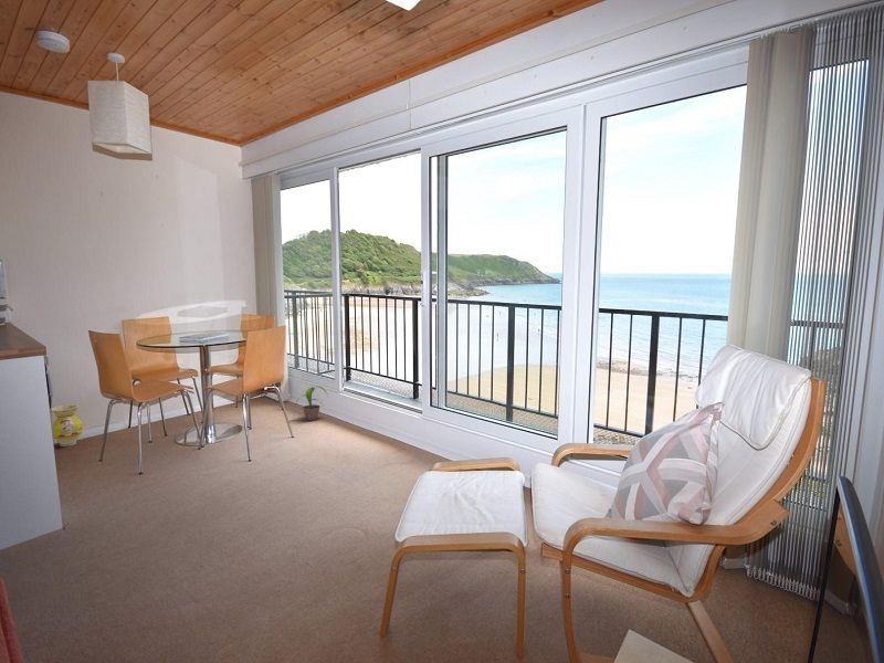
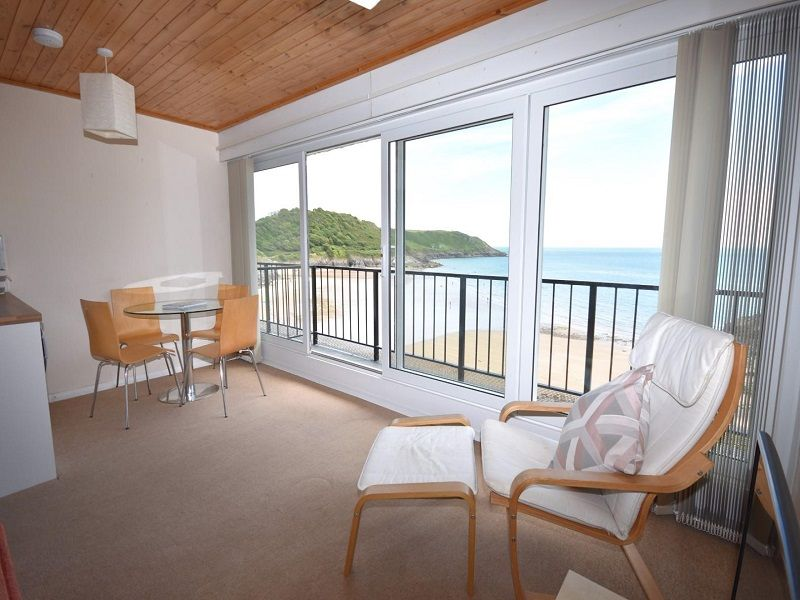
- potted plant (311, 402)
- vase (66, 425)
